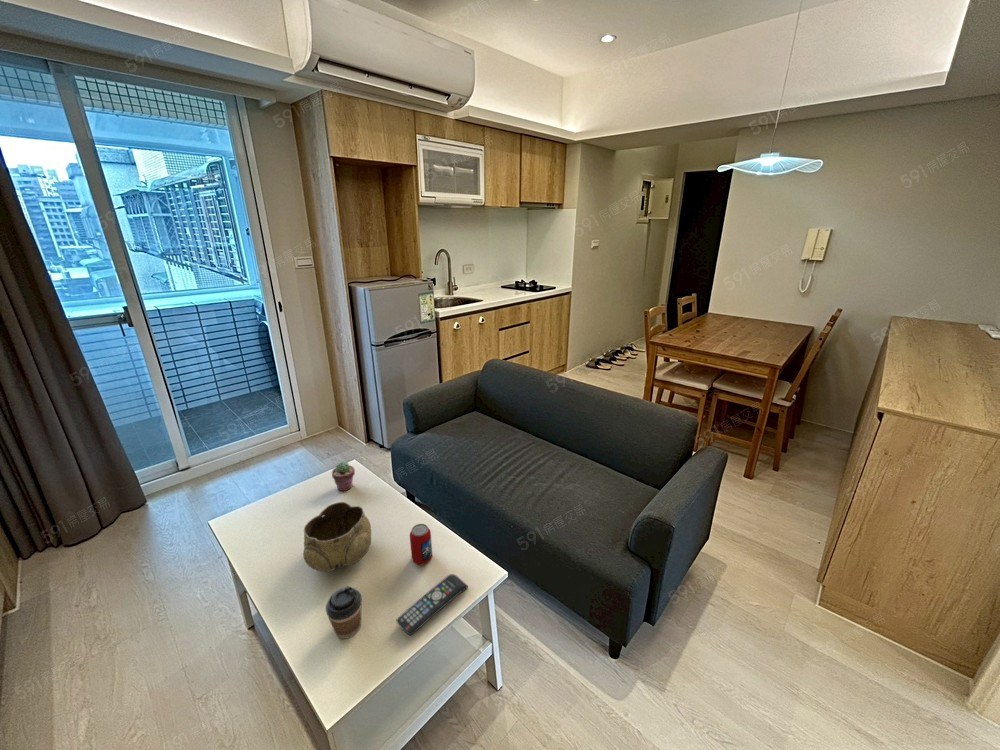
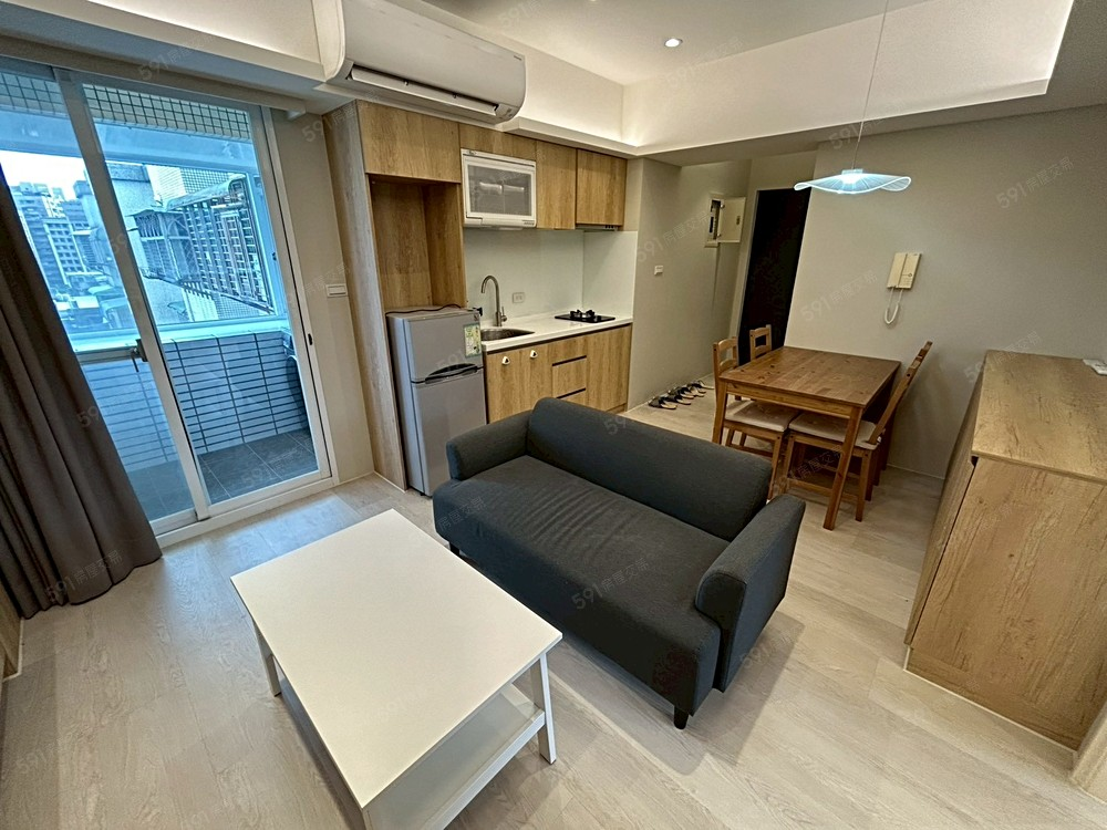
- beverage can (421, 544)
- coffee cup (345, 611)
- remote control (434, 601)
- decorative bowl (338, 538)
- potted succulent (343, 475)
